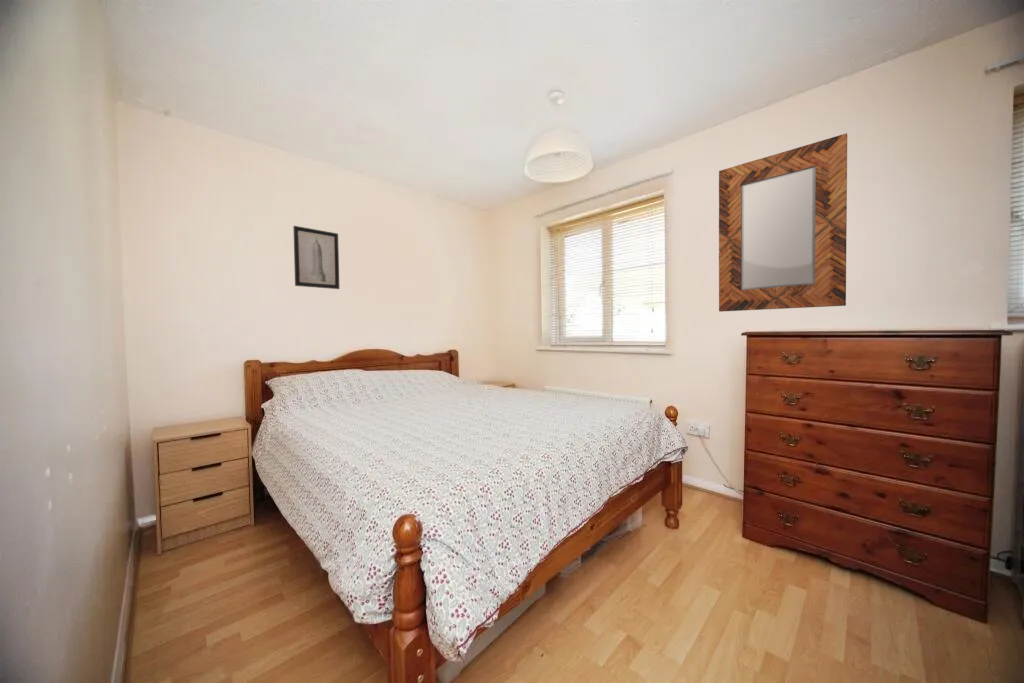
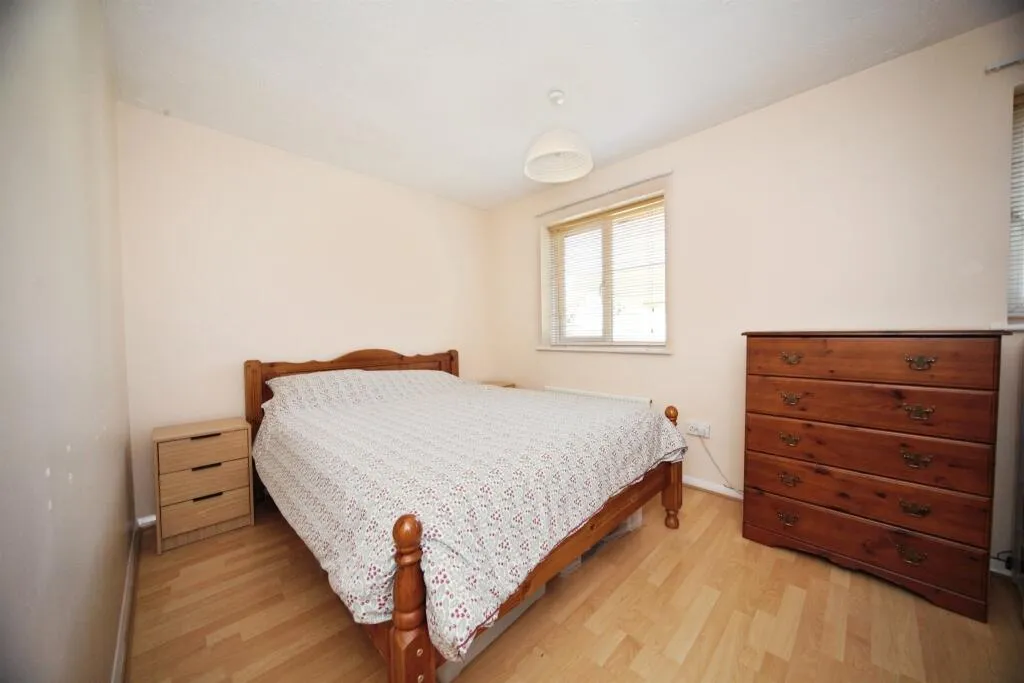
- home mirror (776, 232)
- wall art (317, 258)
